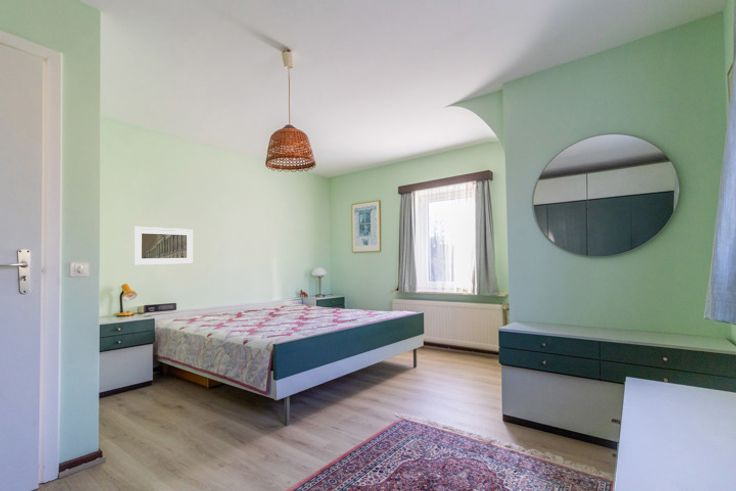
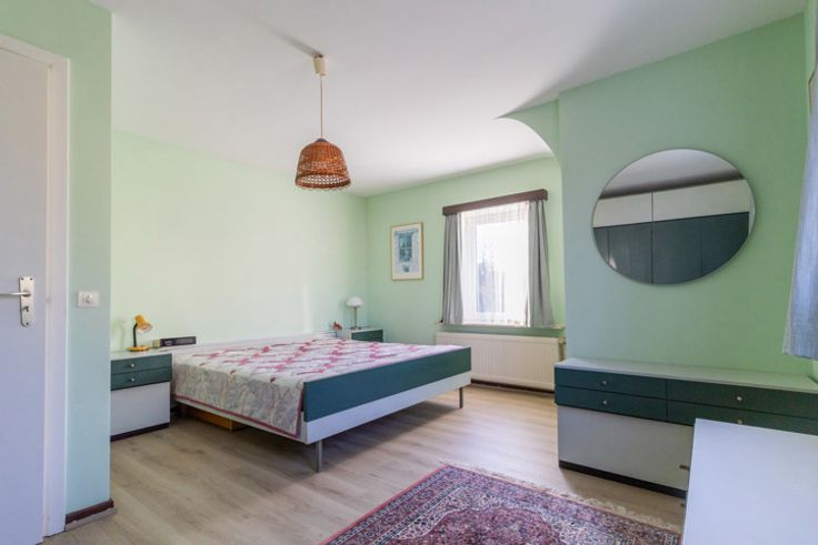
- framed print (165, 246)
